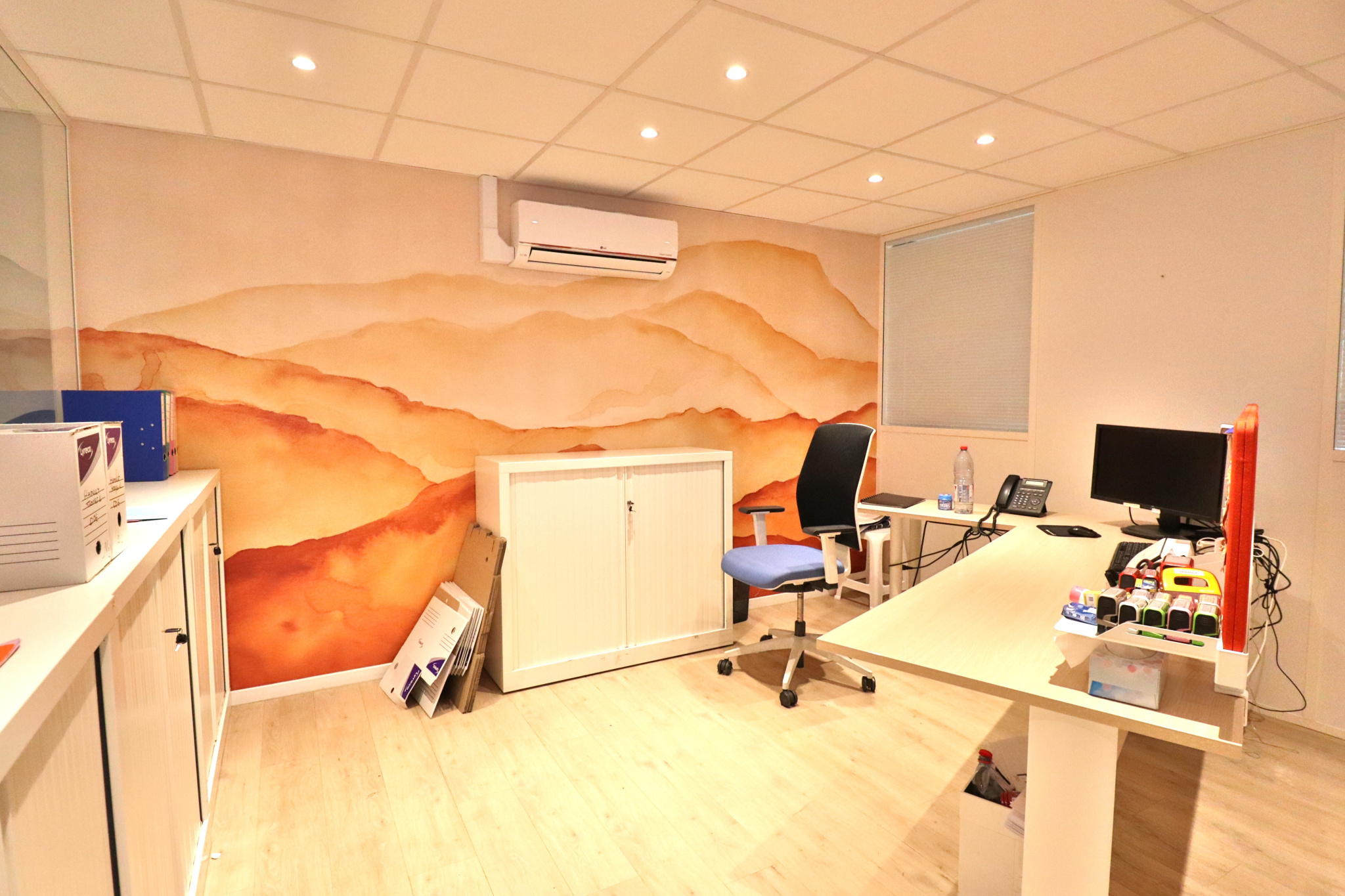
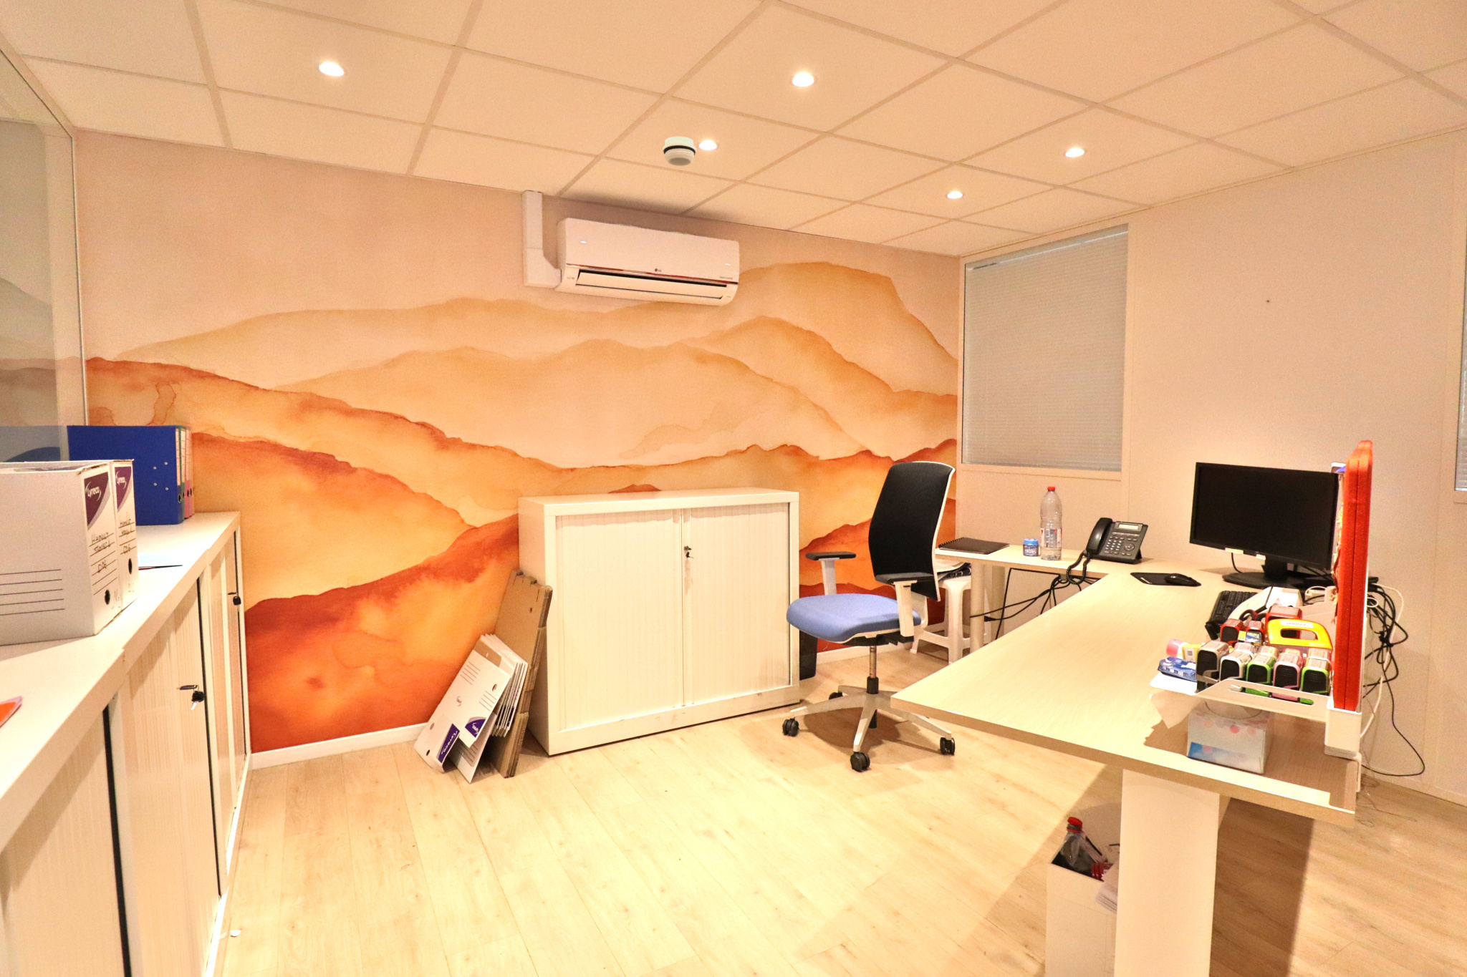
+ smoke detector (680, 152)
